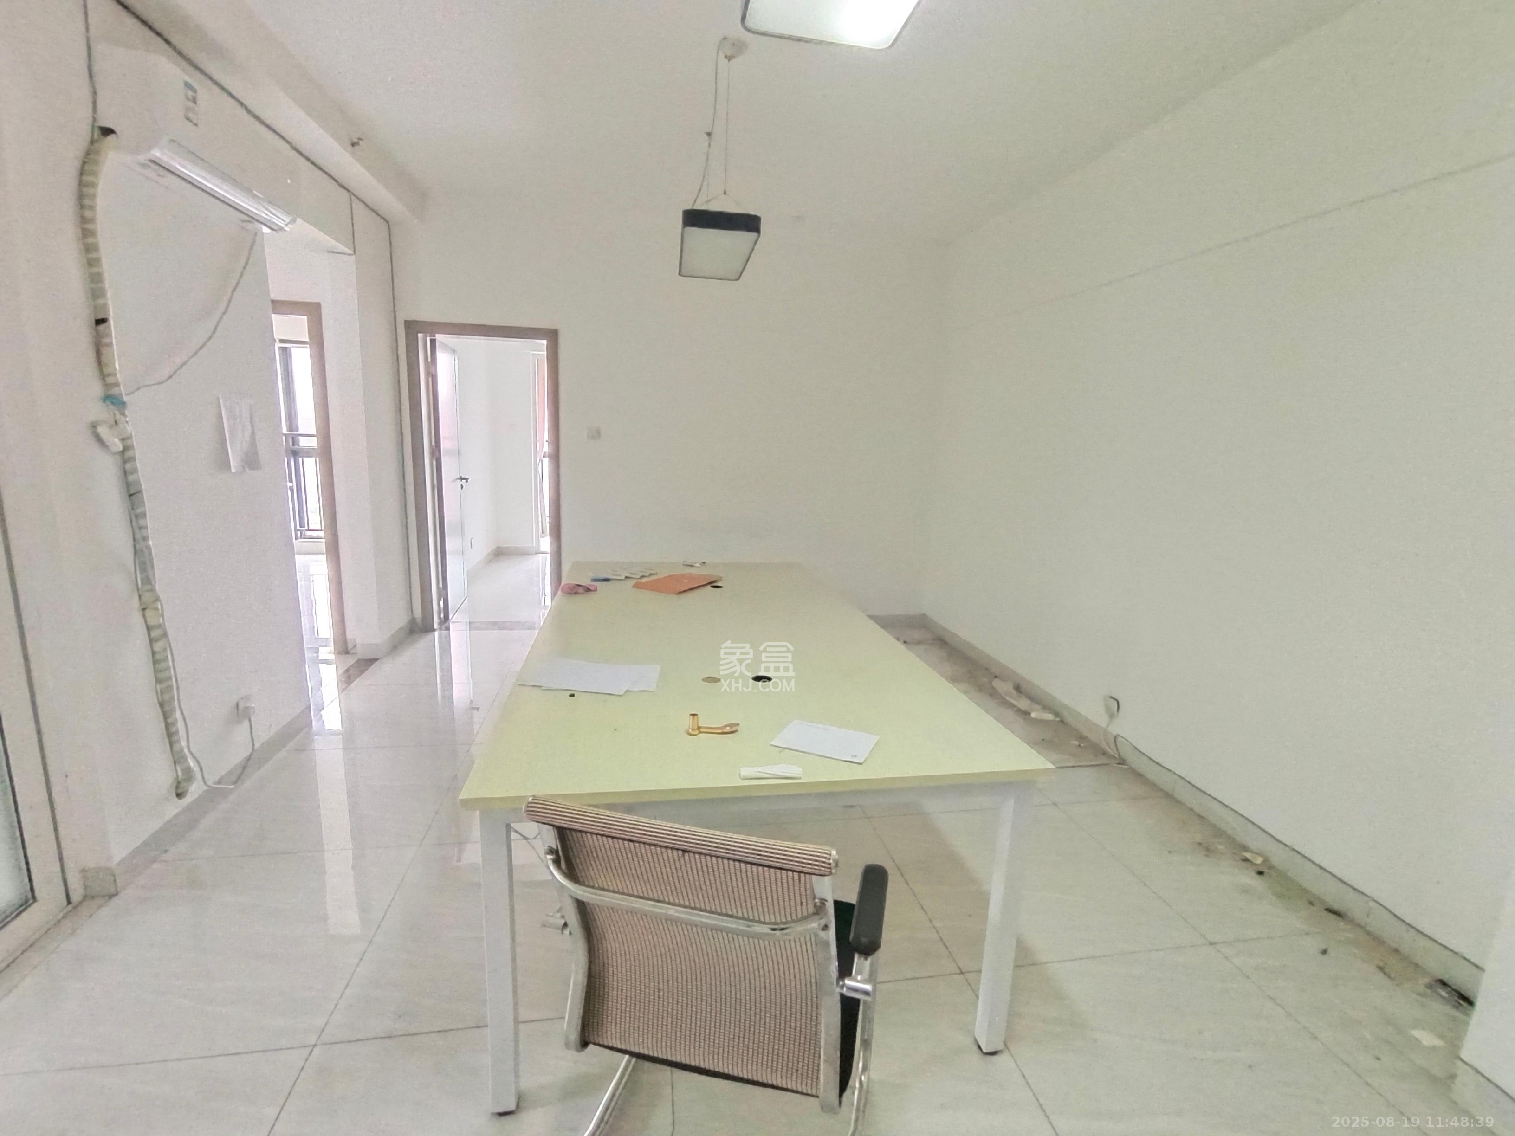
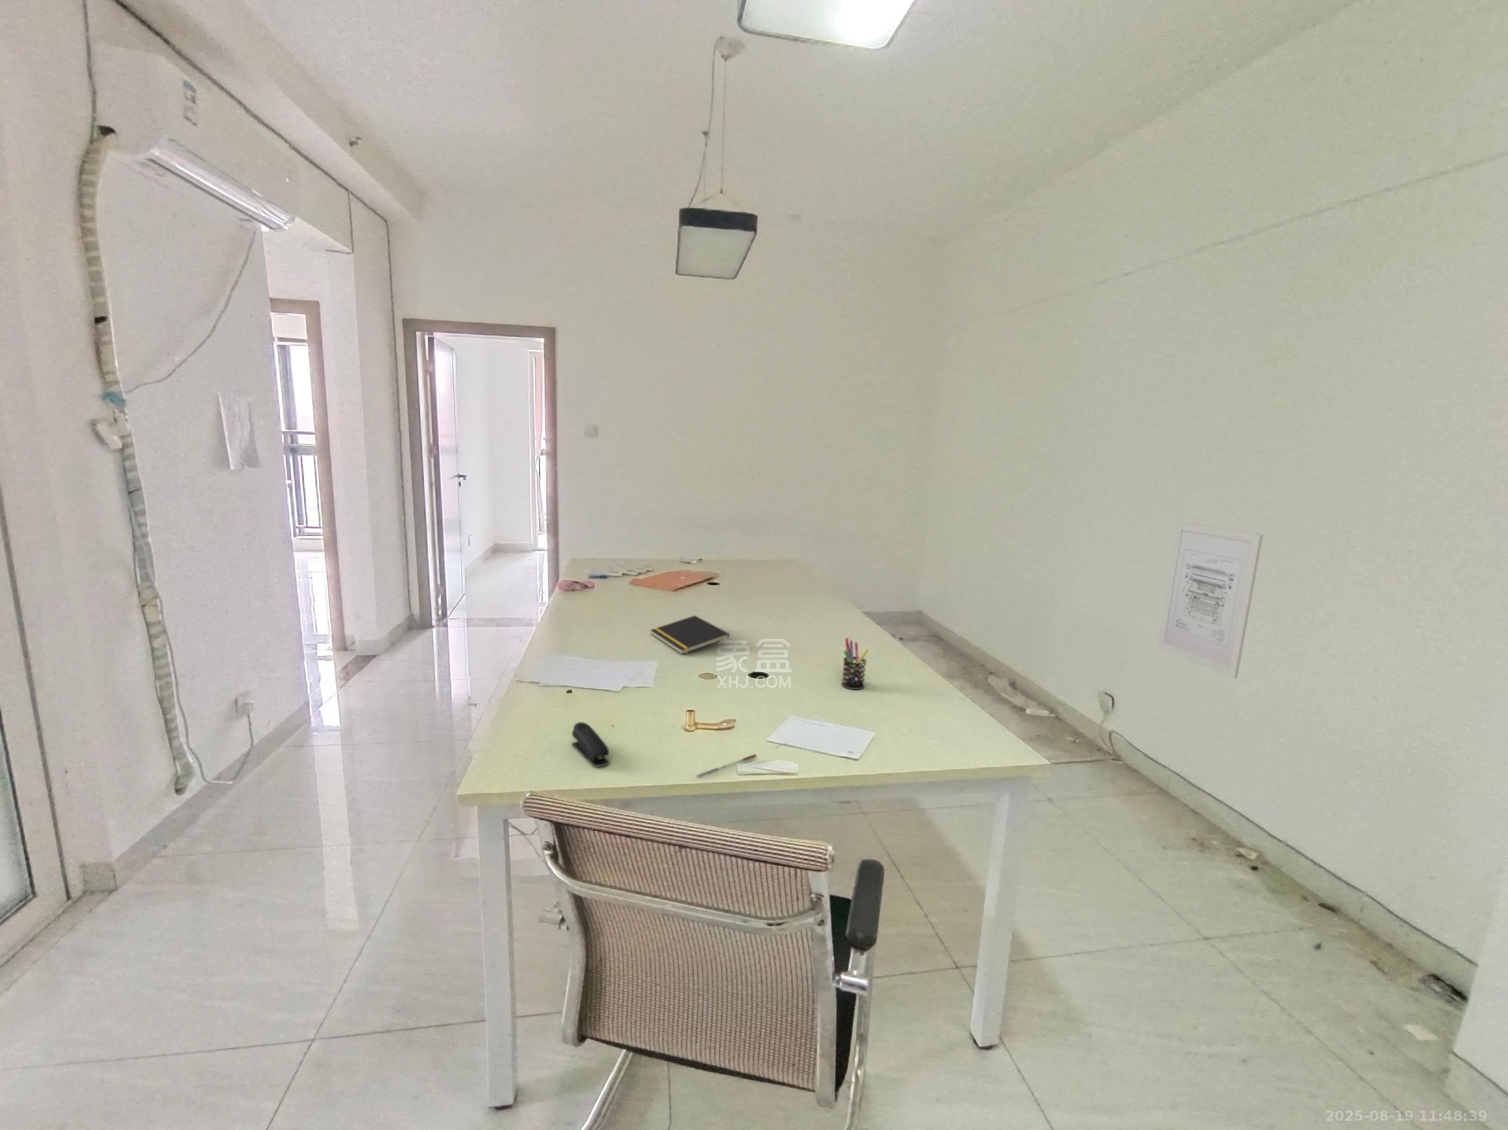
+ wall art (1205, 596)
+ pen holder (851, 664)
+ stapler (590, 743)
+ pen (727, 764)
+ notepad (689, 634)
